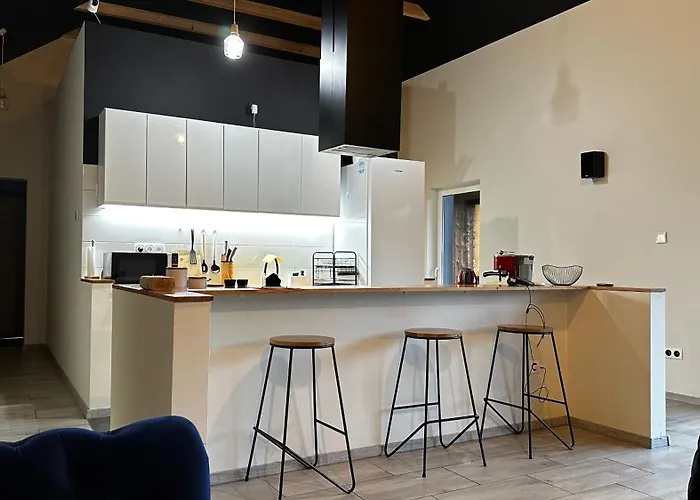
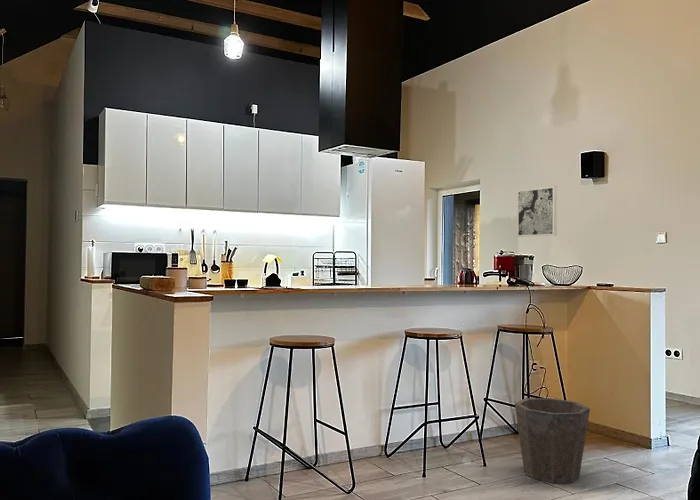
+ wall art (536, 212)
+ waste bin (551, 439)
